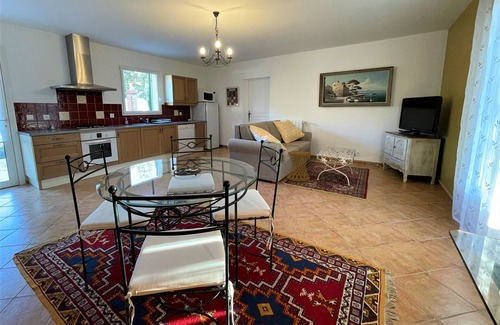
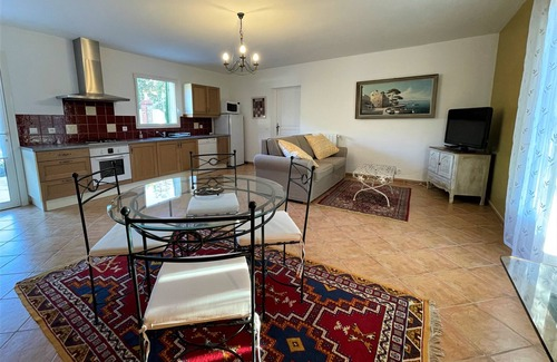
- side table (299, 165)
